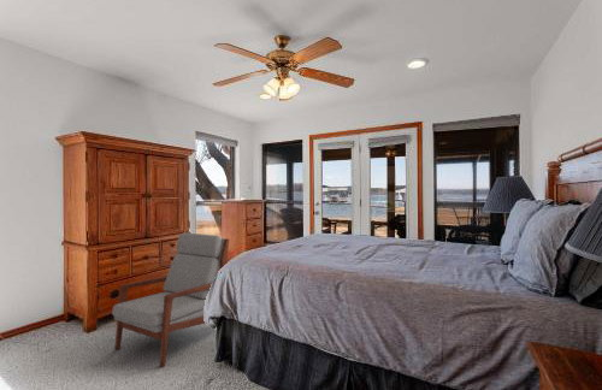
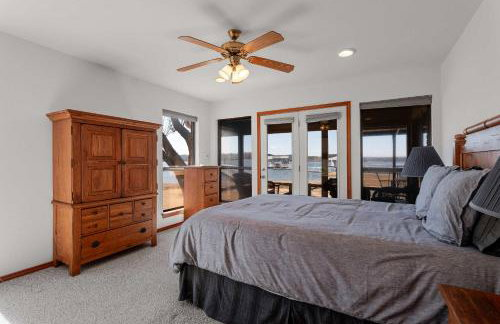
- armchair (175, 288)
